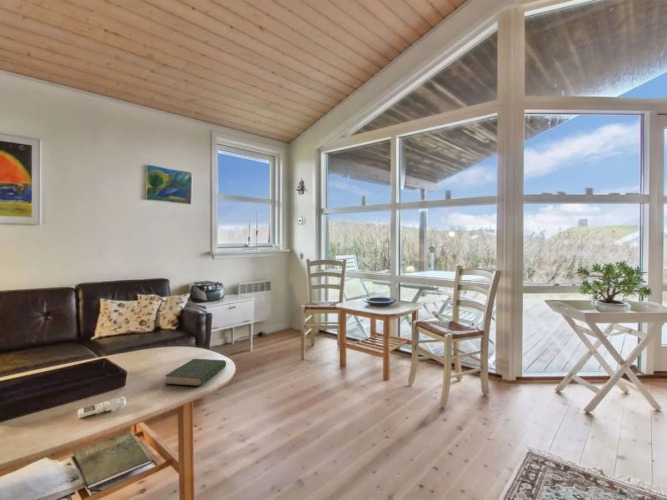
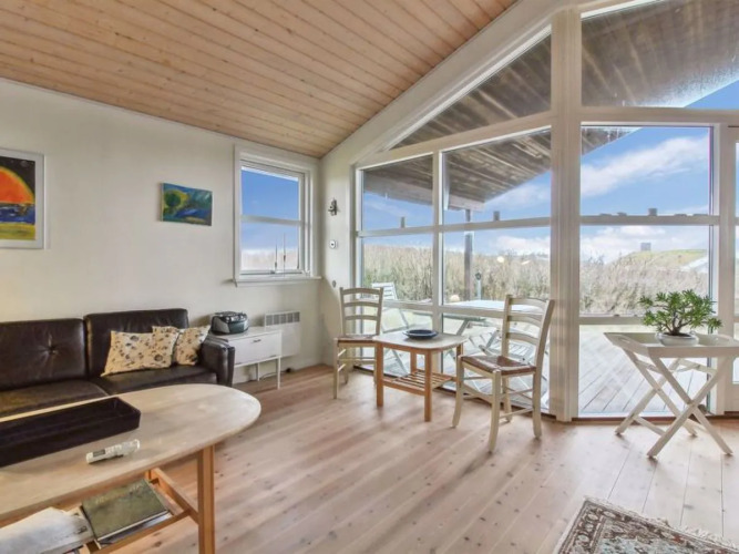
- book (197, 371)
